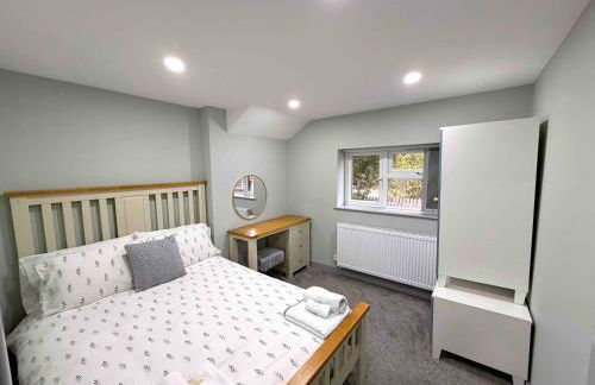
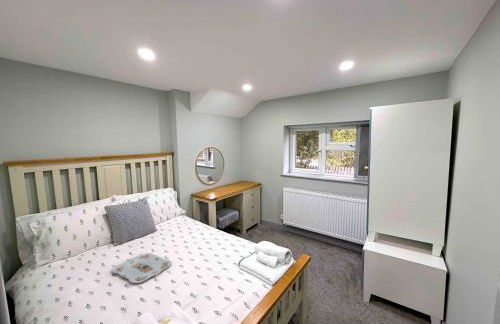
+ serving tray (142, 266)
